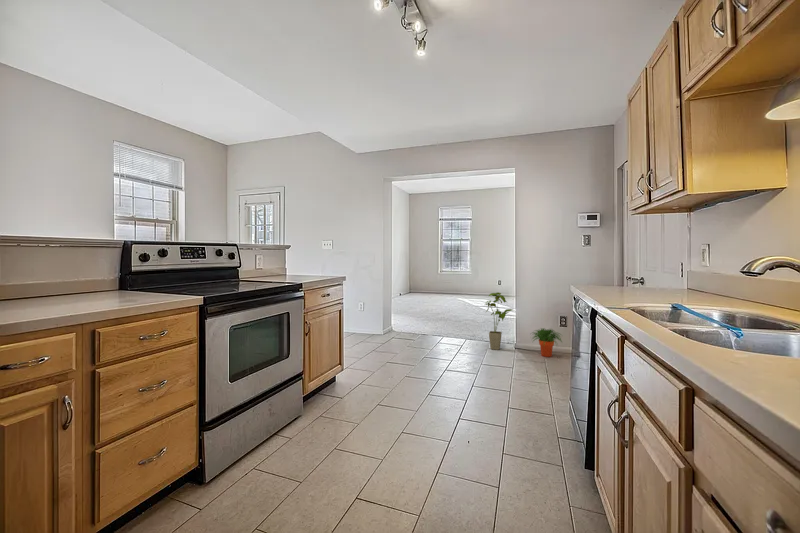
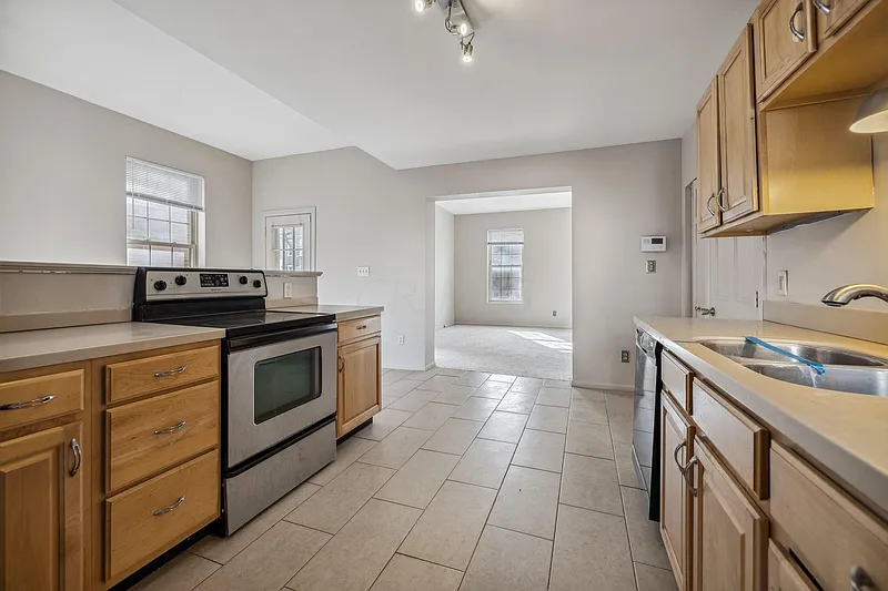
- house plant (499, 320)
- potted plant (546, 342)
